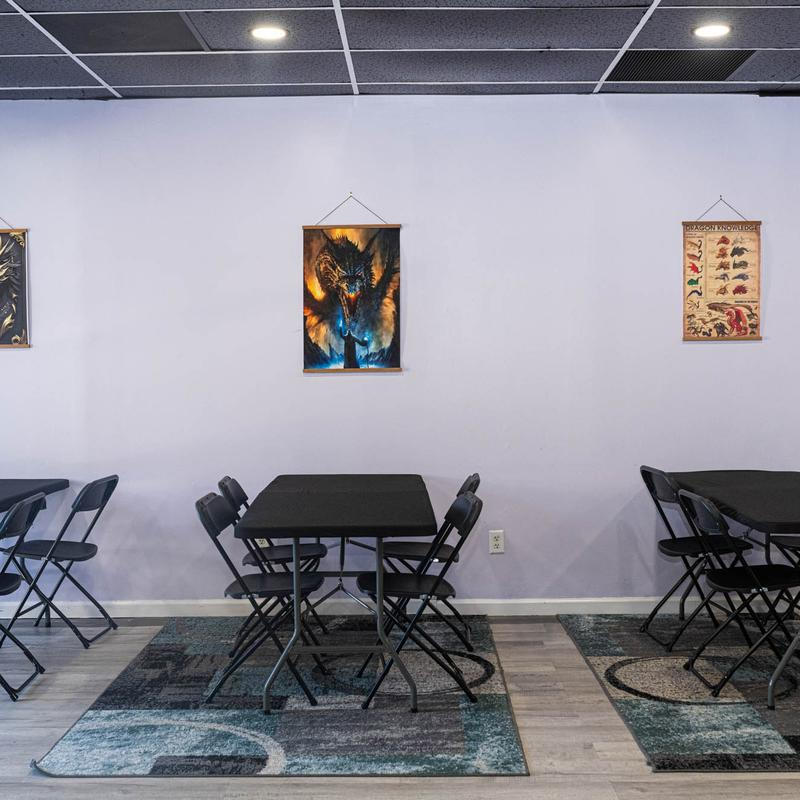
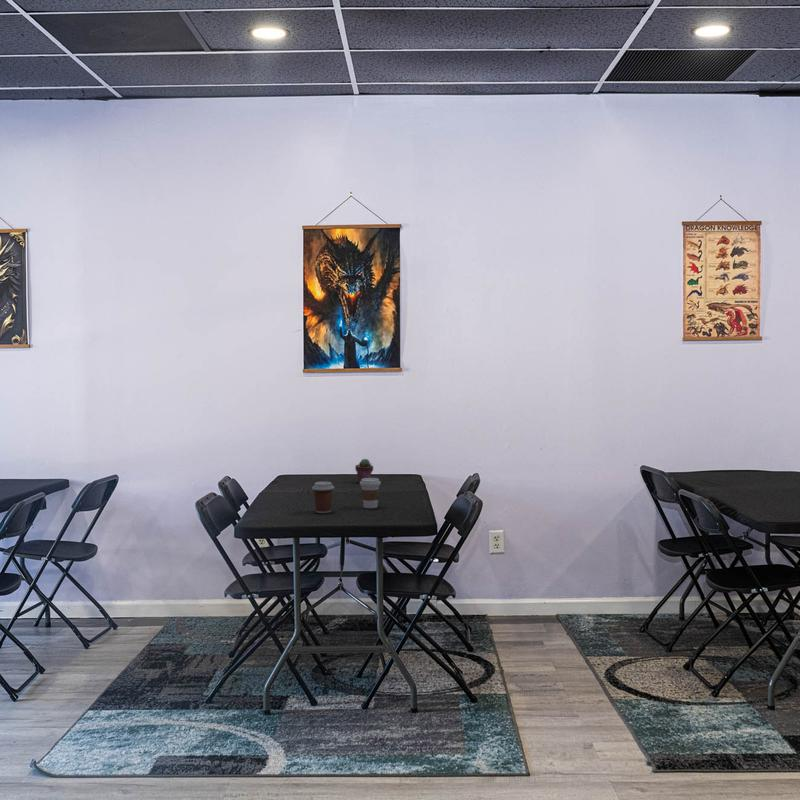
+ potted succulent (364, 470)
+ coffee cup (370, 493)
+ coffee cup (323, 497)
